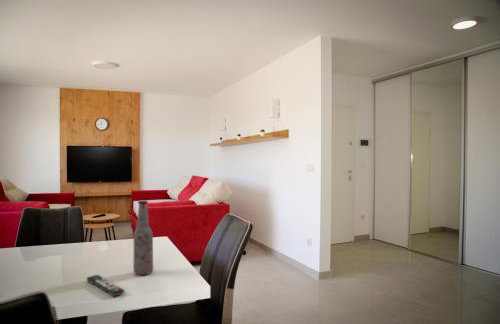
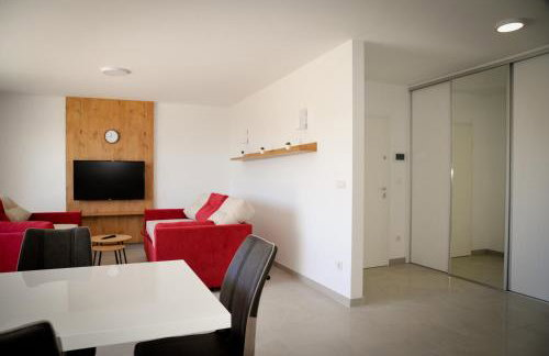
- bottle (143, 237)
- remote control (104, 284)
